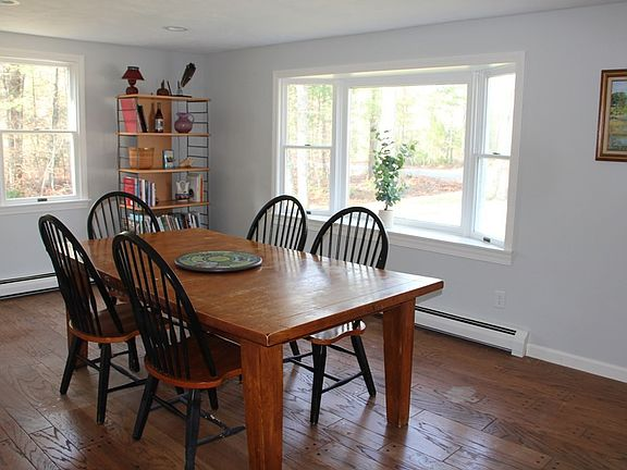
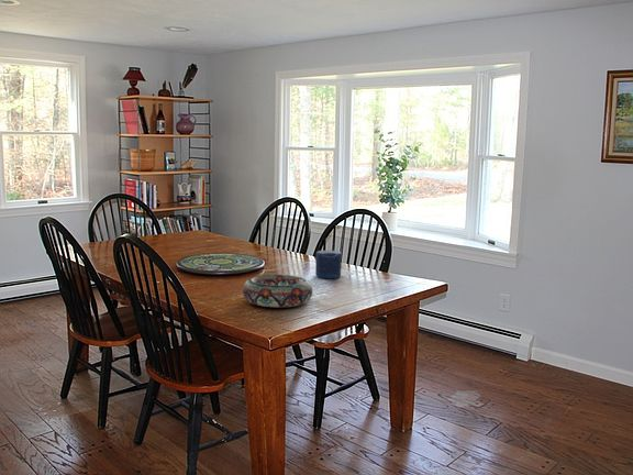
+ decorative bowl (277, 290)
+ candle (327, 264)
